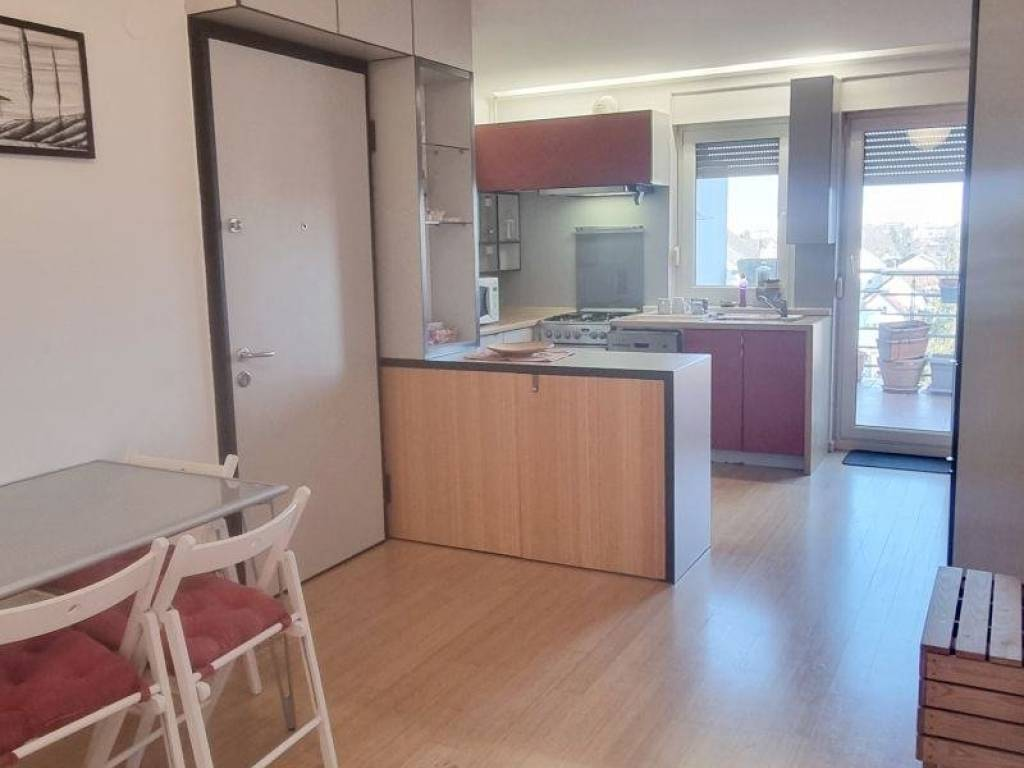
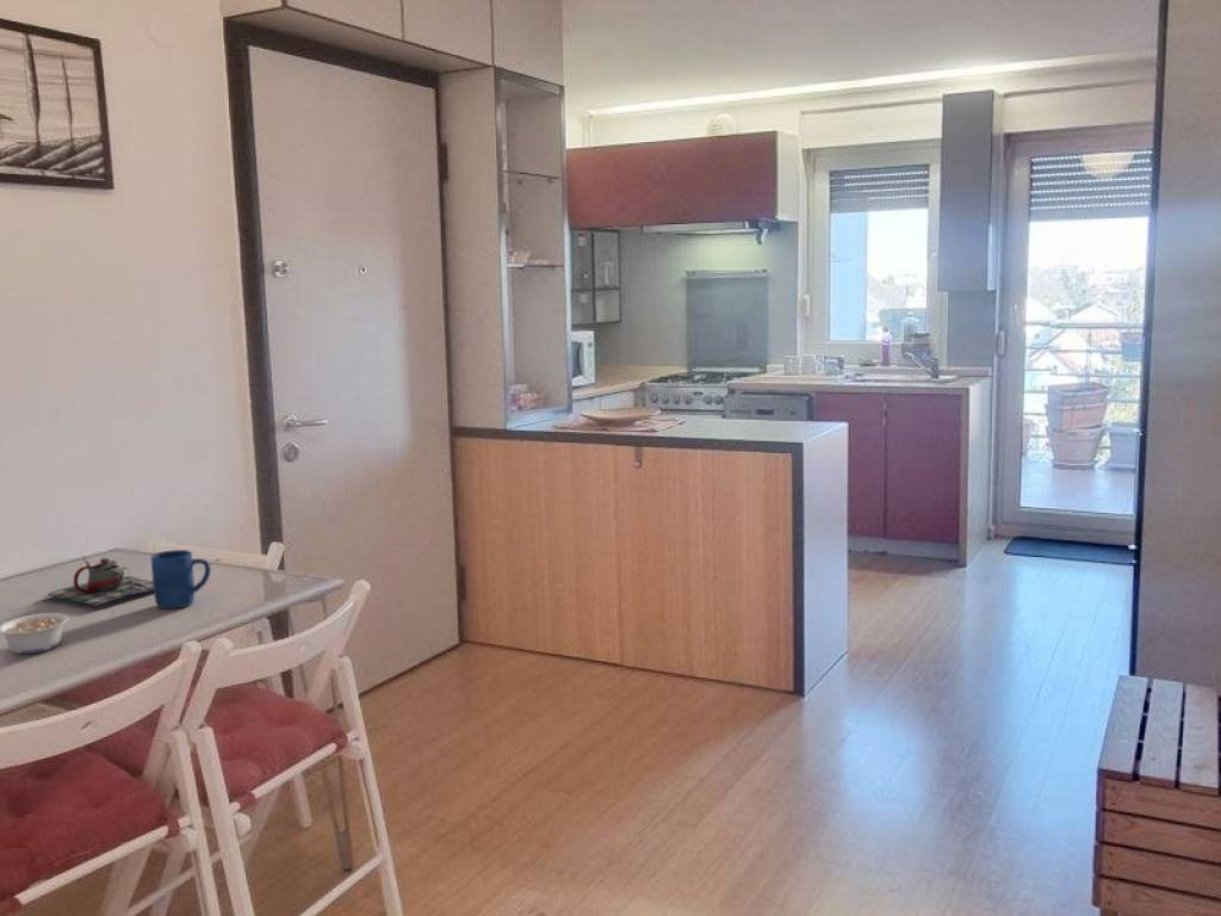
+ legume (33, 632)
+ mug (181, 578)
+ teapot (106, 575)
